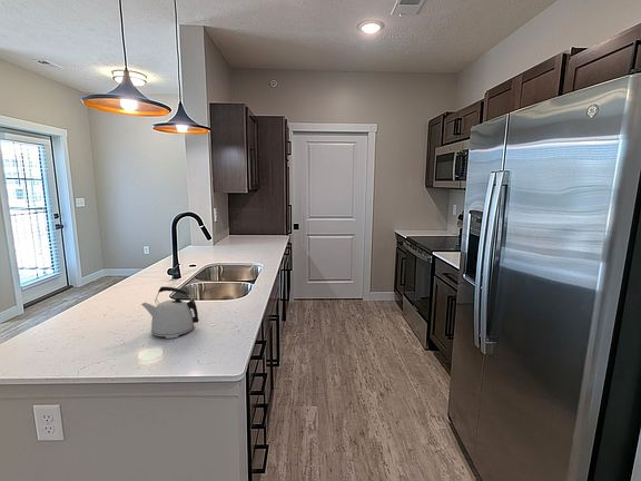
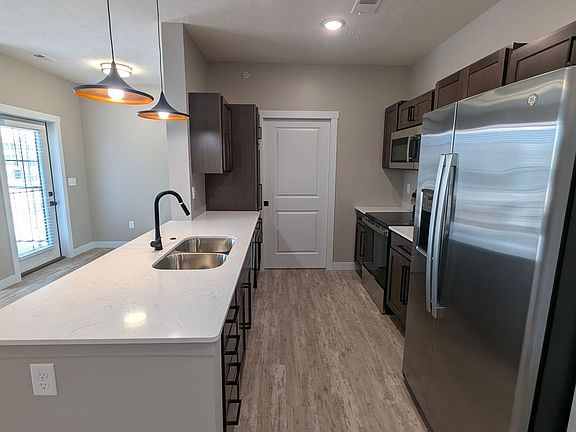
- kettle (170, 308)
